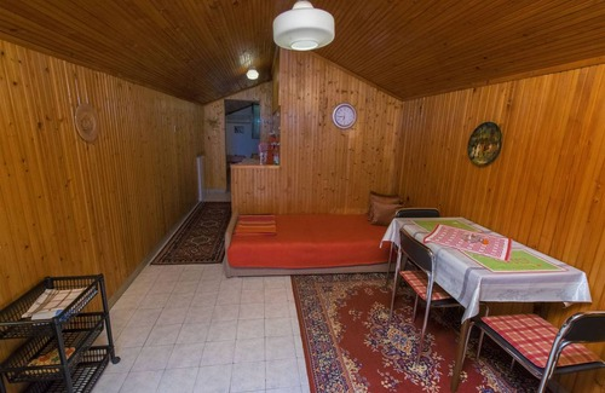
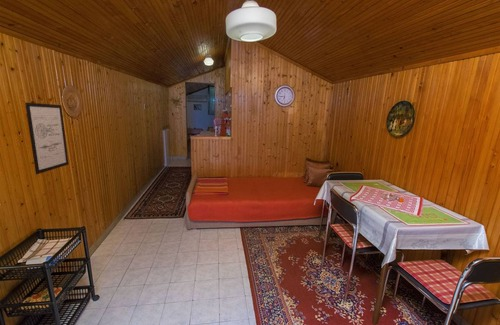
+ wall art (49, 137)
